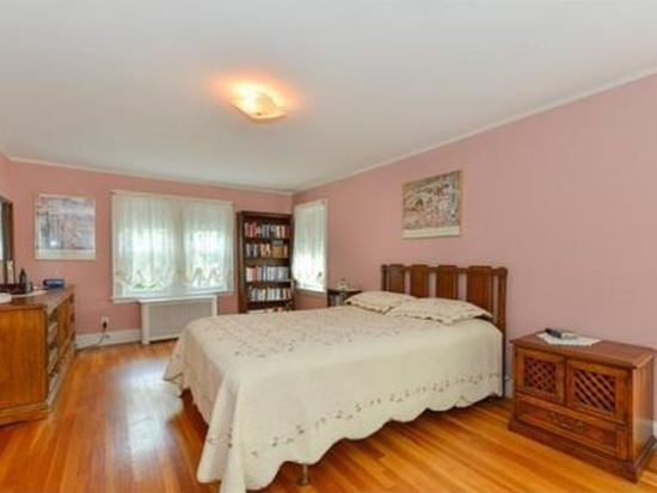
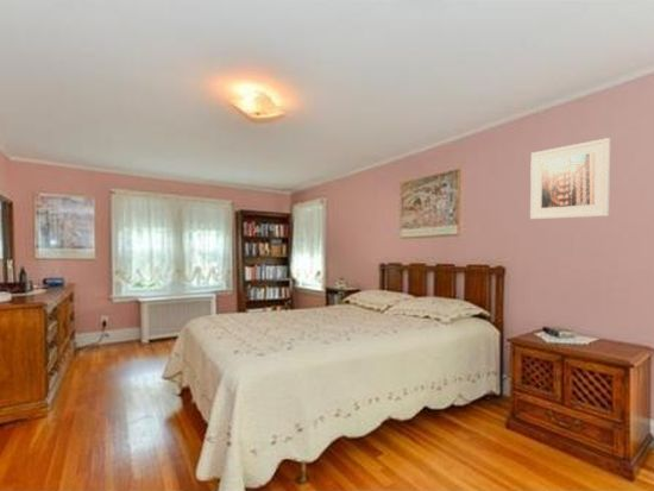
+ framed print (566, 182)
